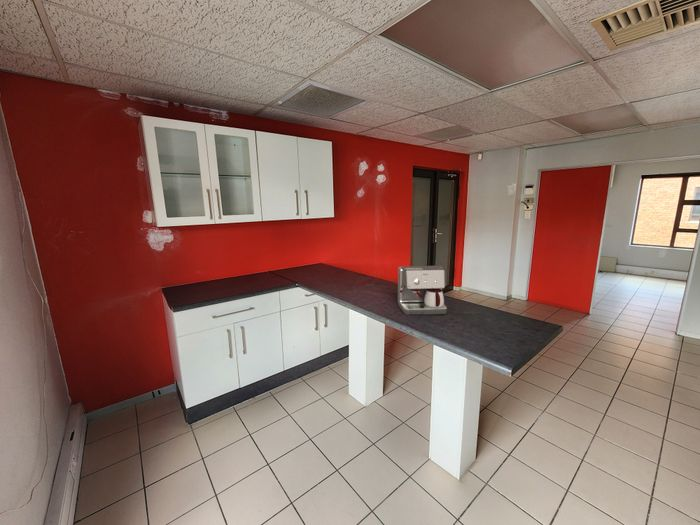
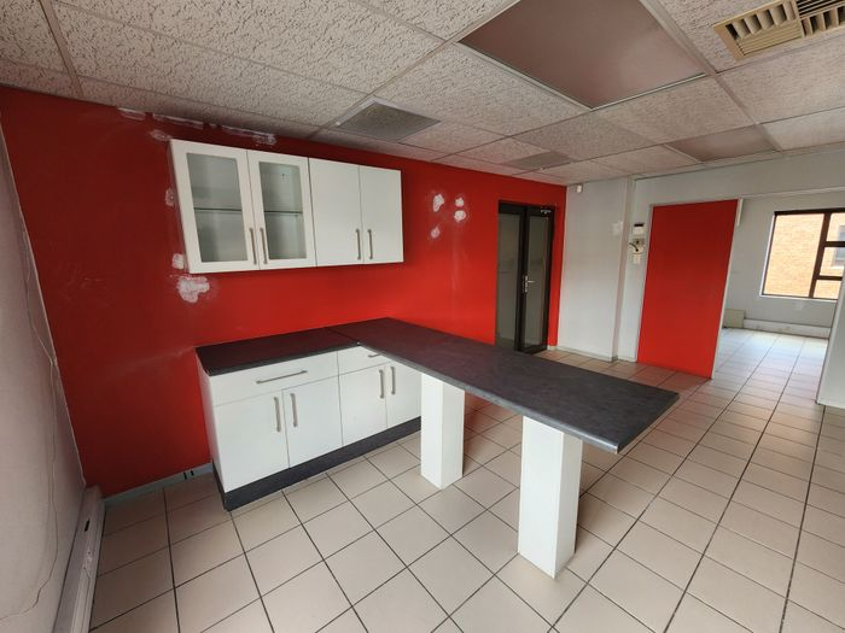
- coffee maker (422, 288)
